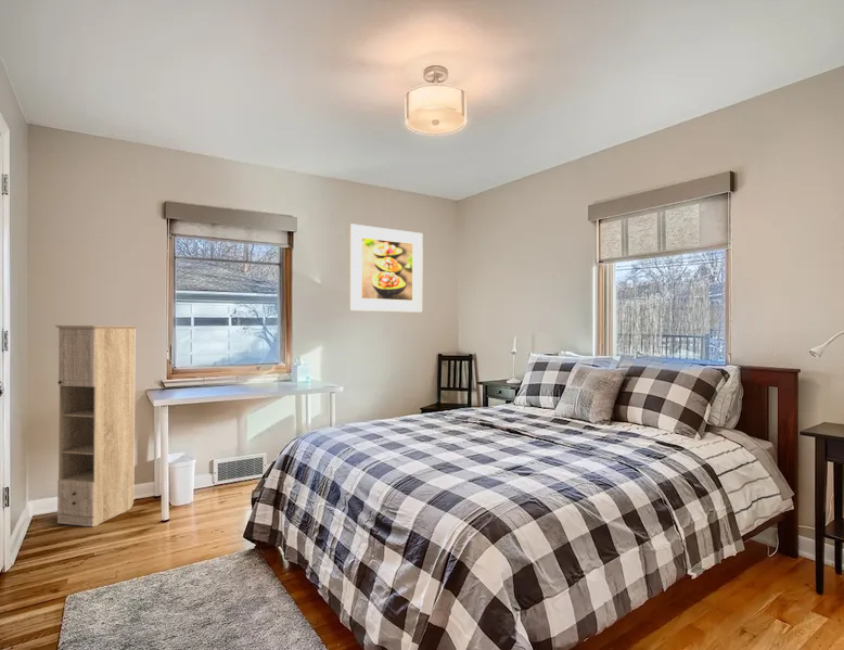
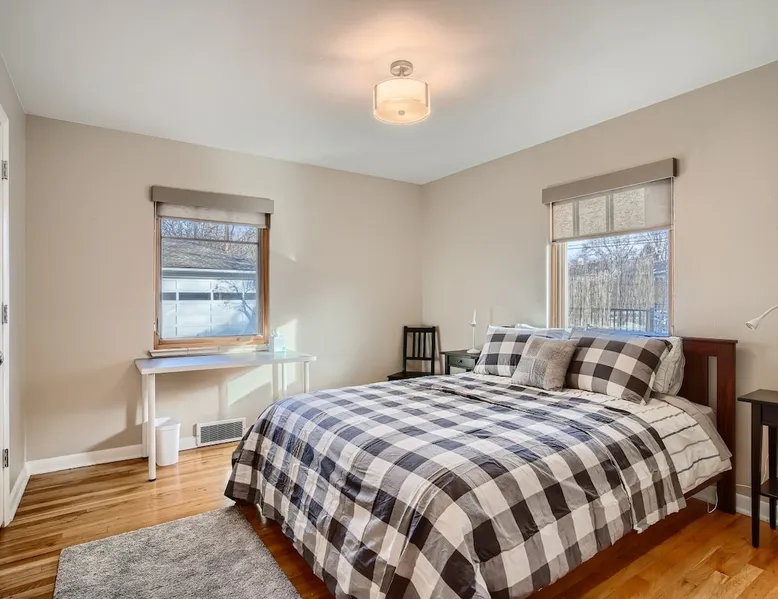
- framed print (387, 269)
- storage cabinet (97, 420)
